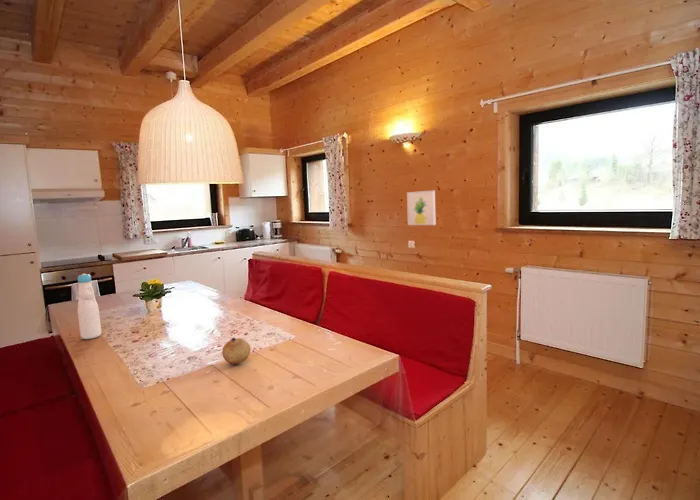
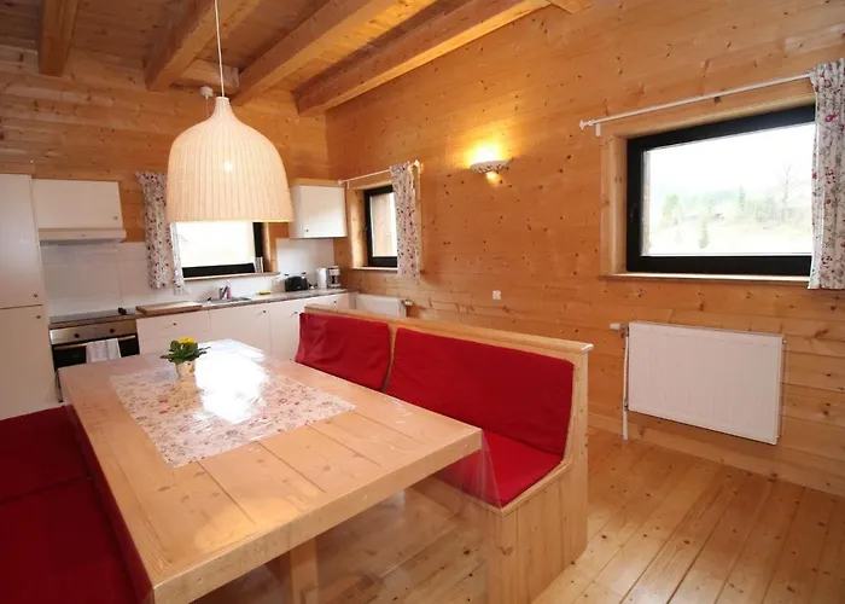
- fruit (236, 349)
- wall art (420, 208)
- bottle (87, 305)
